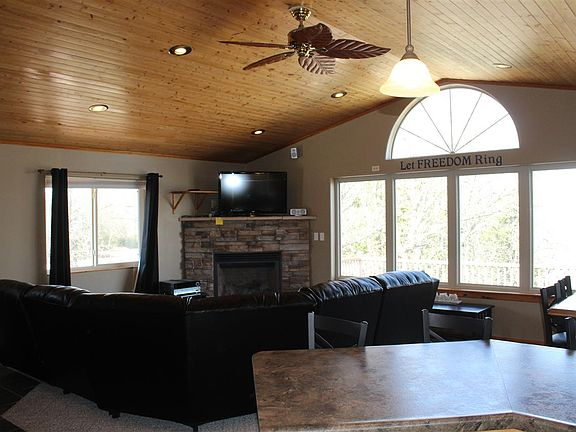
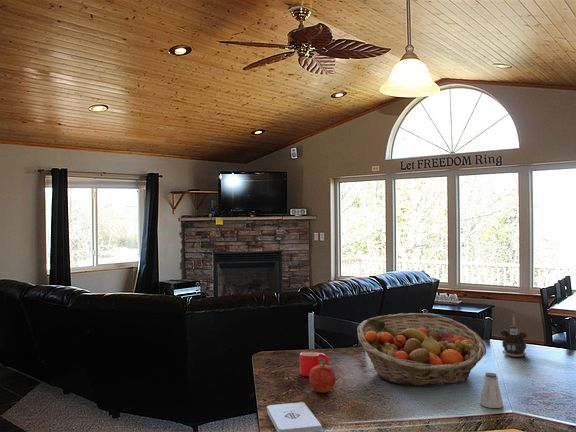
+ notepad (292, 417)
+ candle (514, 334)
+ mug (314, 363)
+ fruit basket (419, 347)
+ apple (322, 376)
+ saltshaker (491, 389)
